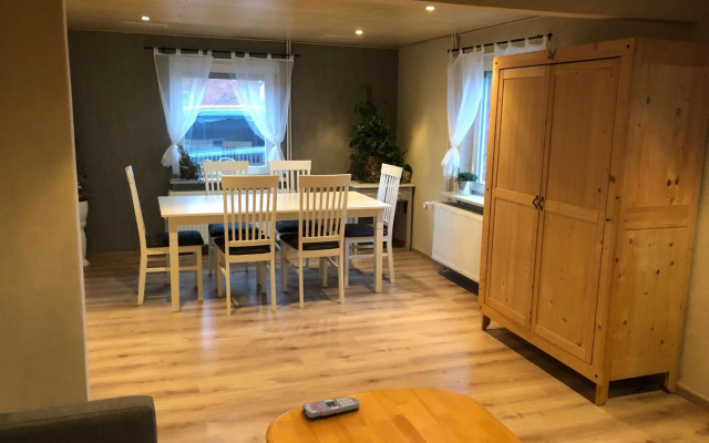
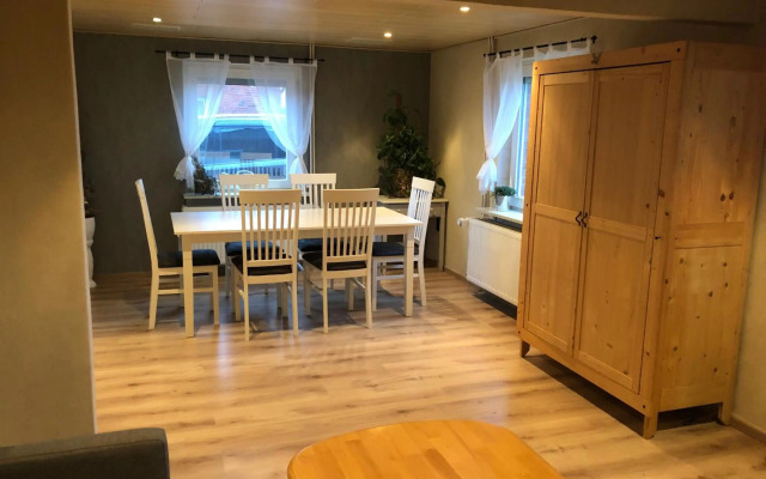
- remote control (331, 406)
